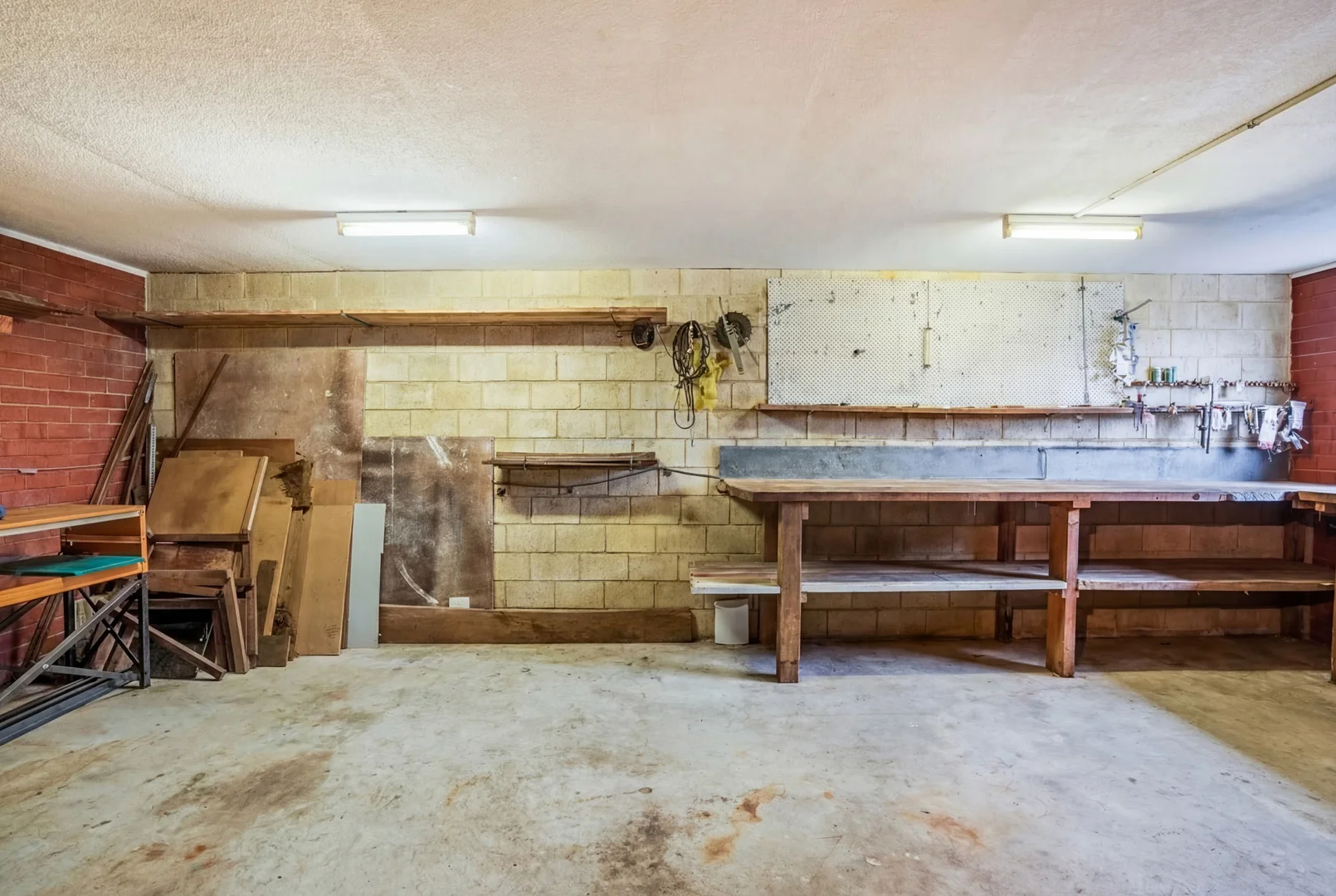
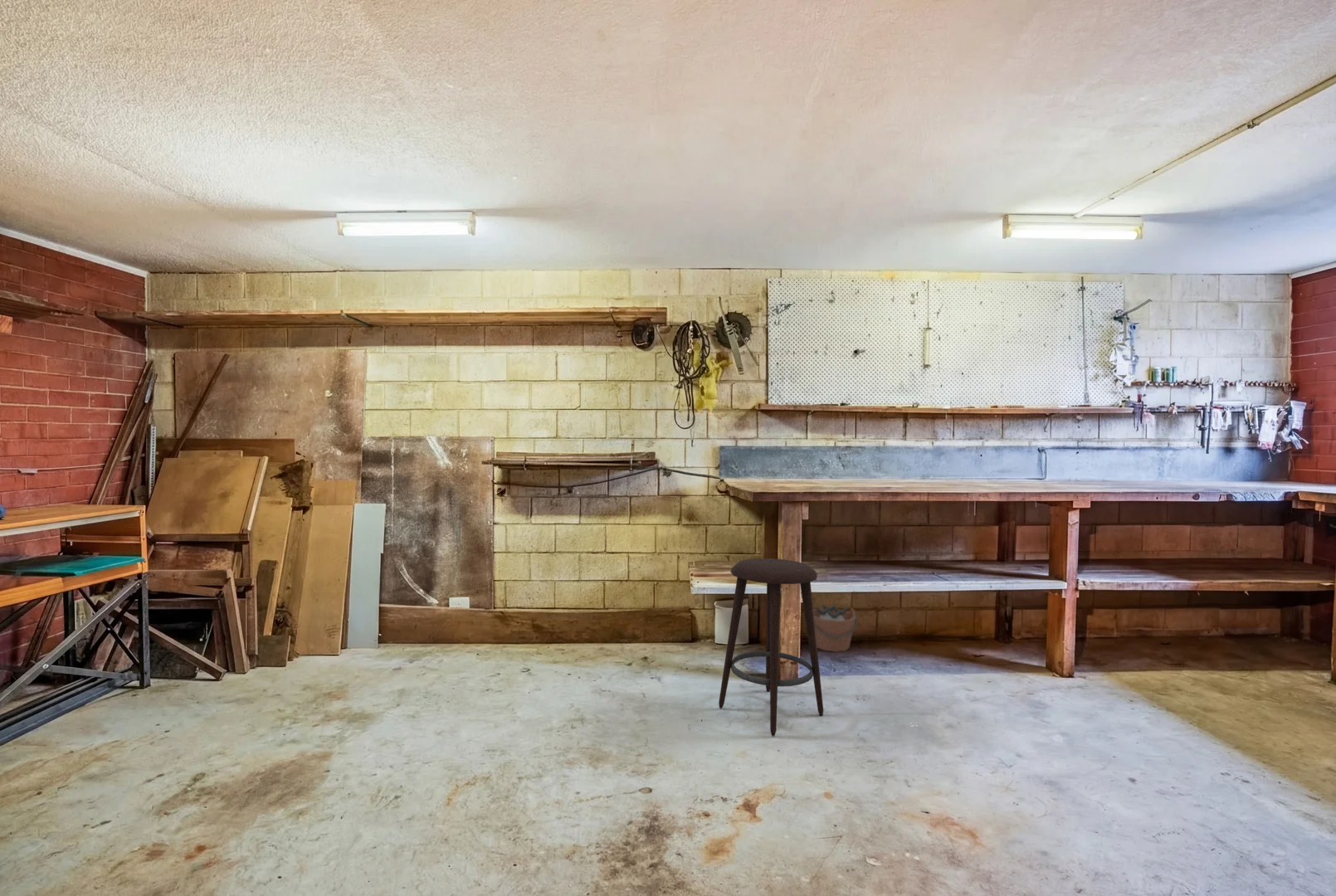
+ stool (772, 638)
+ bucket (831, 626)
